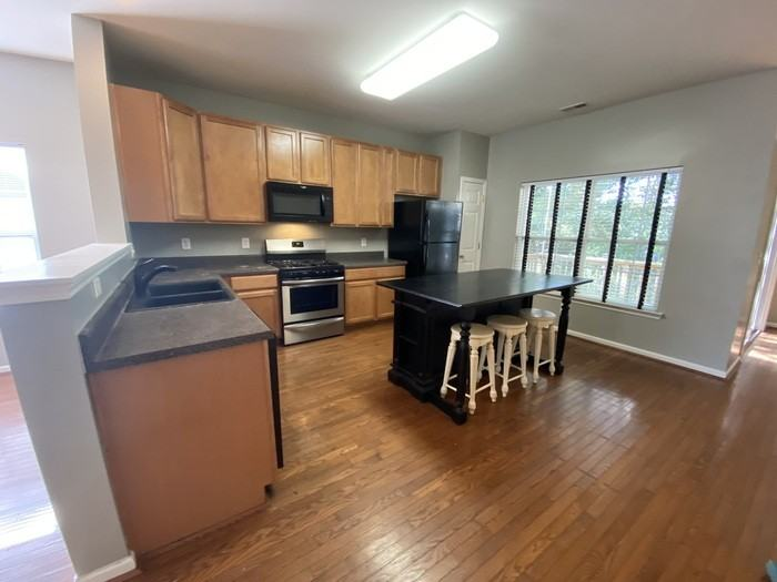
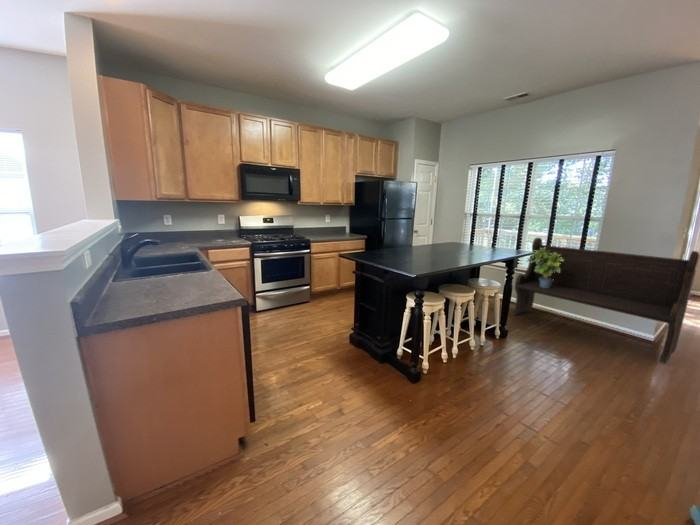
+ potted plant (545, 267)
+ bench (590, 288)
